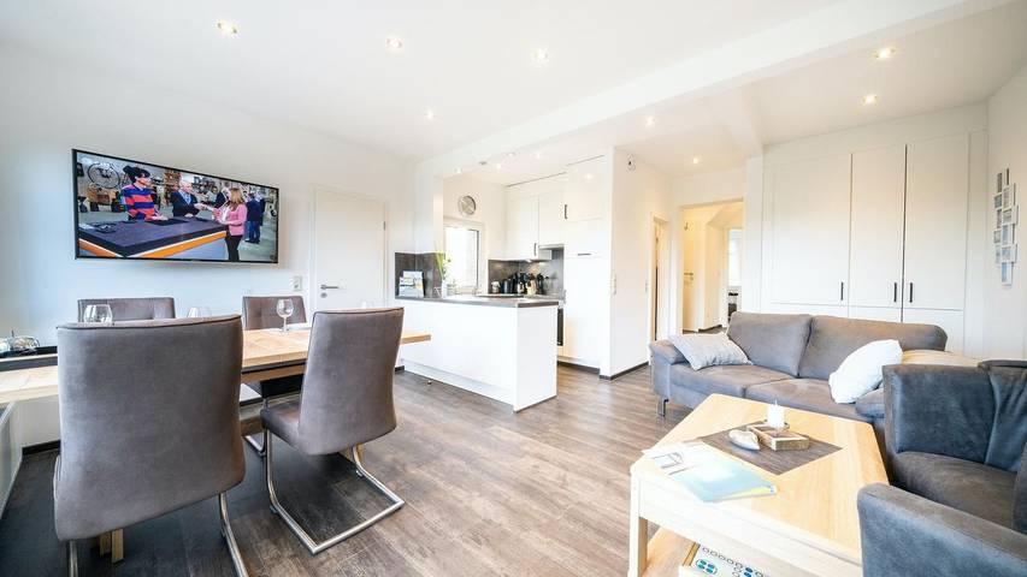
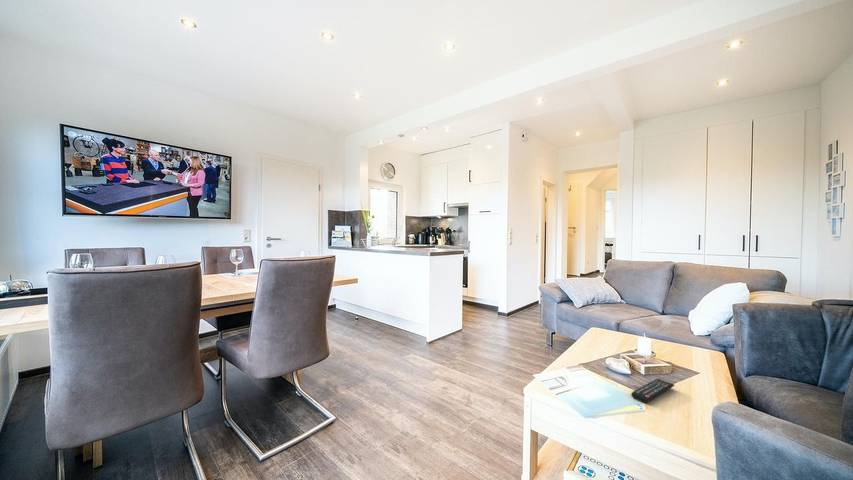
+ remote control (653, 390)
